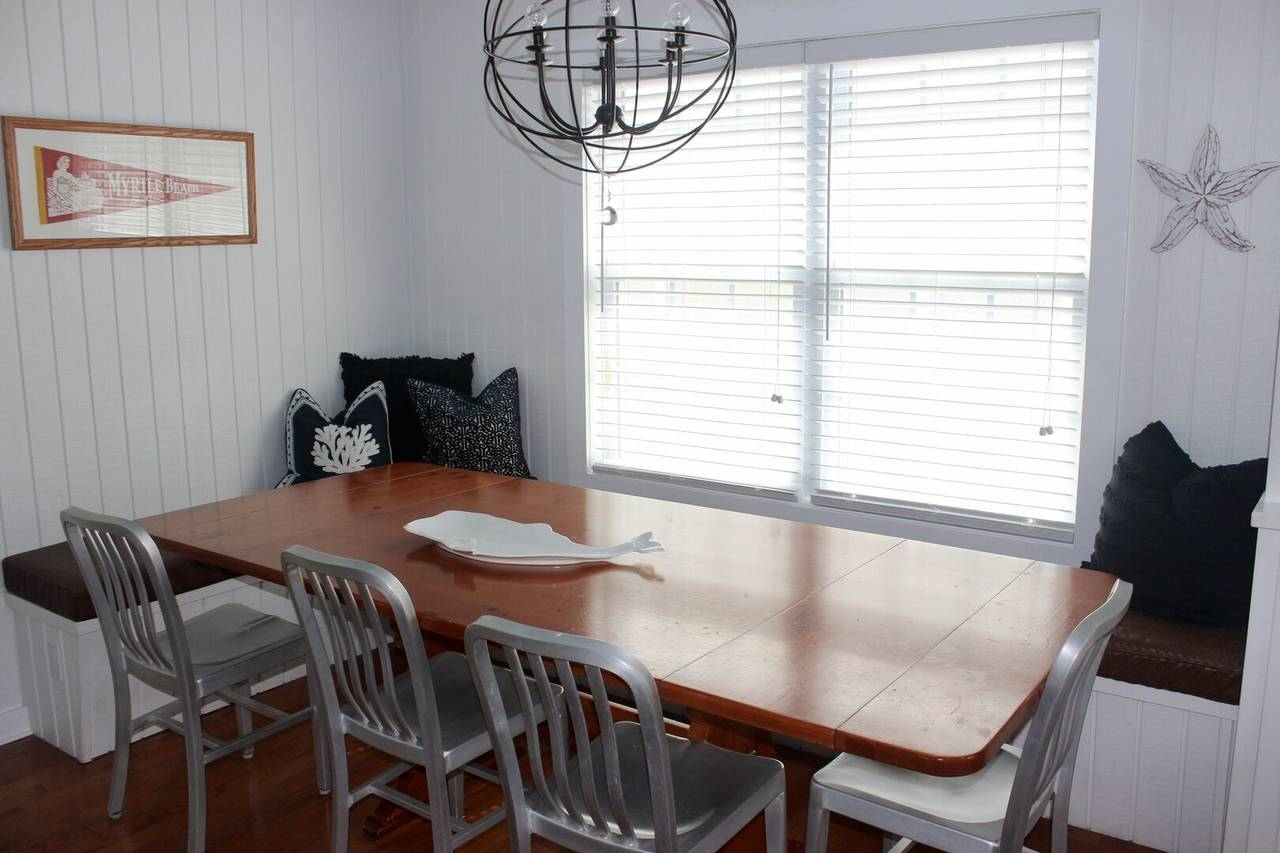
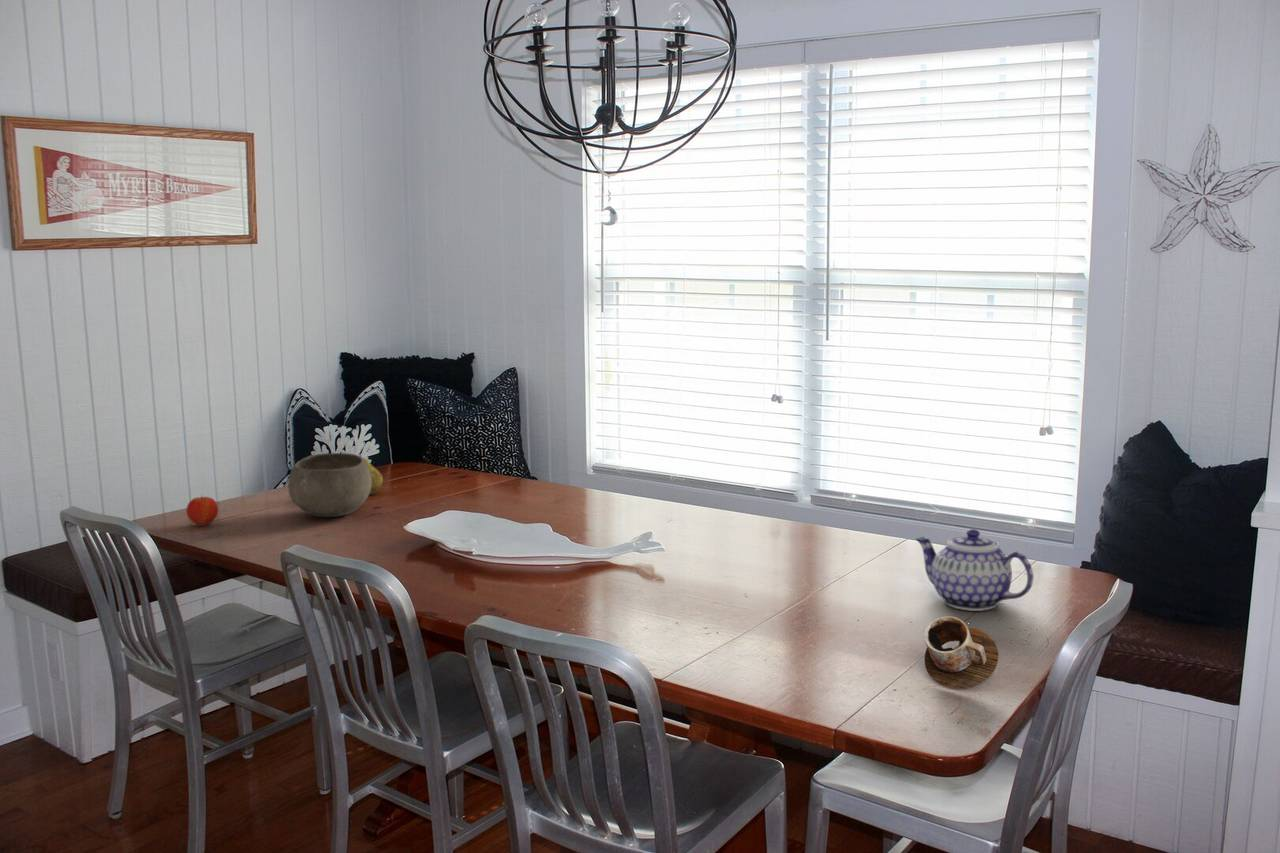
+ teapot (971, 566)
+ fruit (370, 473)
+ bowl (330, 486)
+ apple (202, 510)
+ mug (958, 649)
